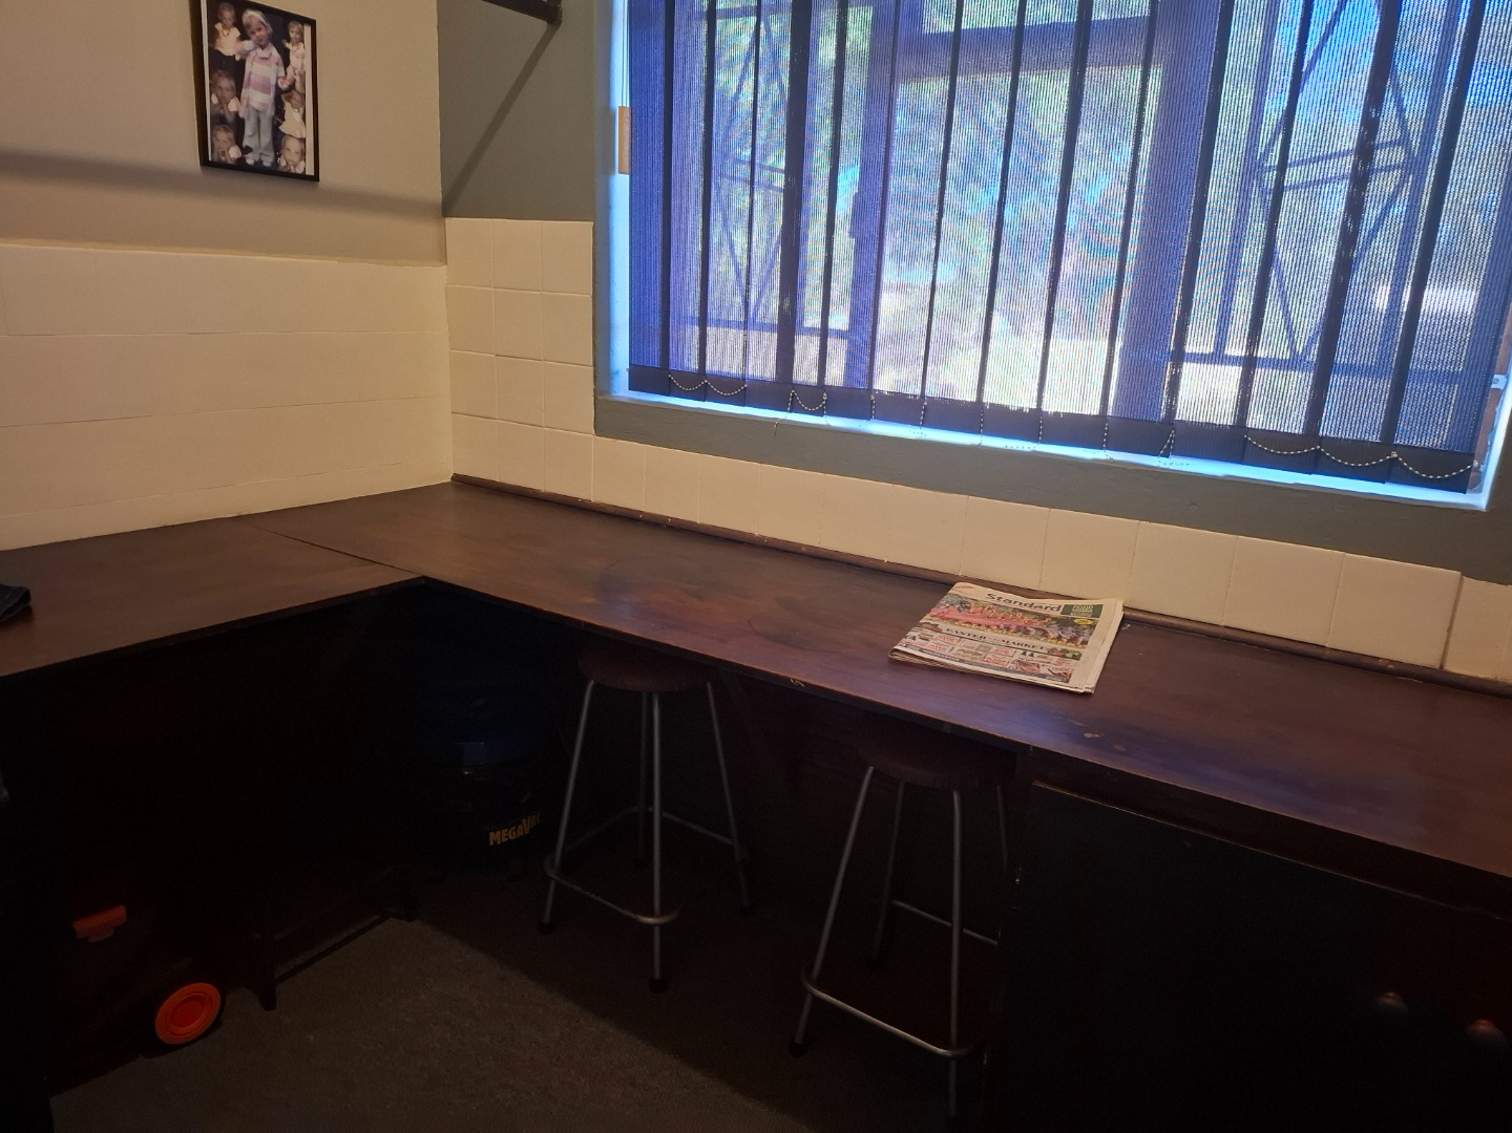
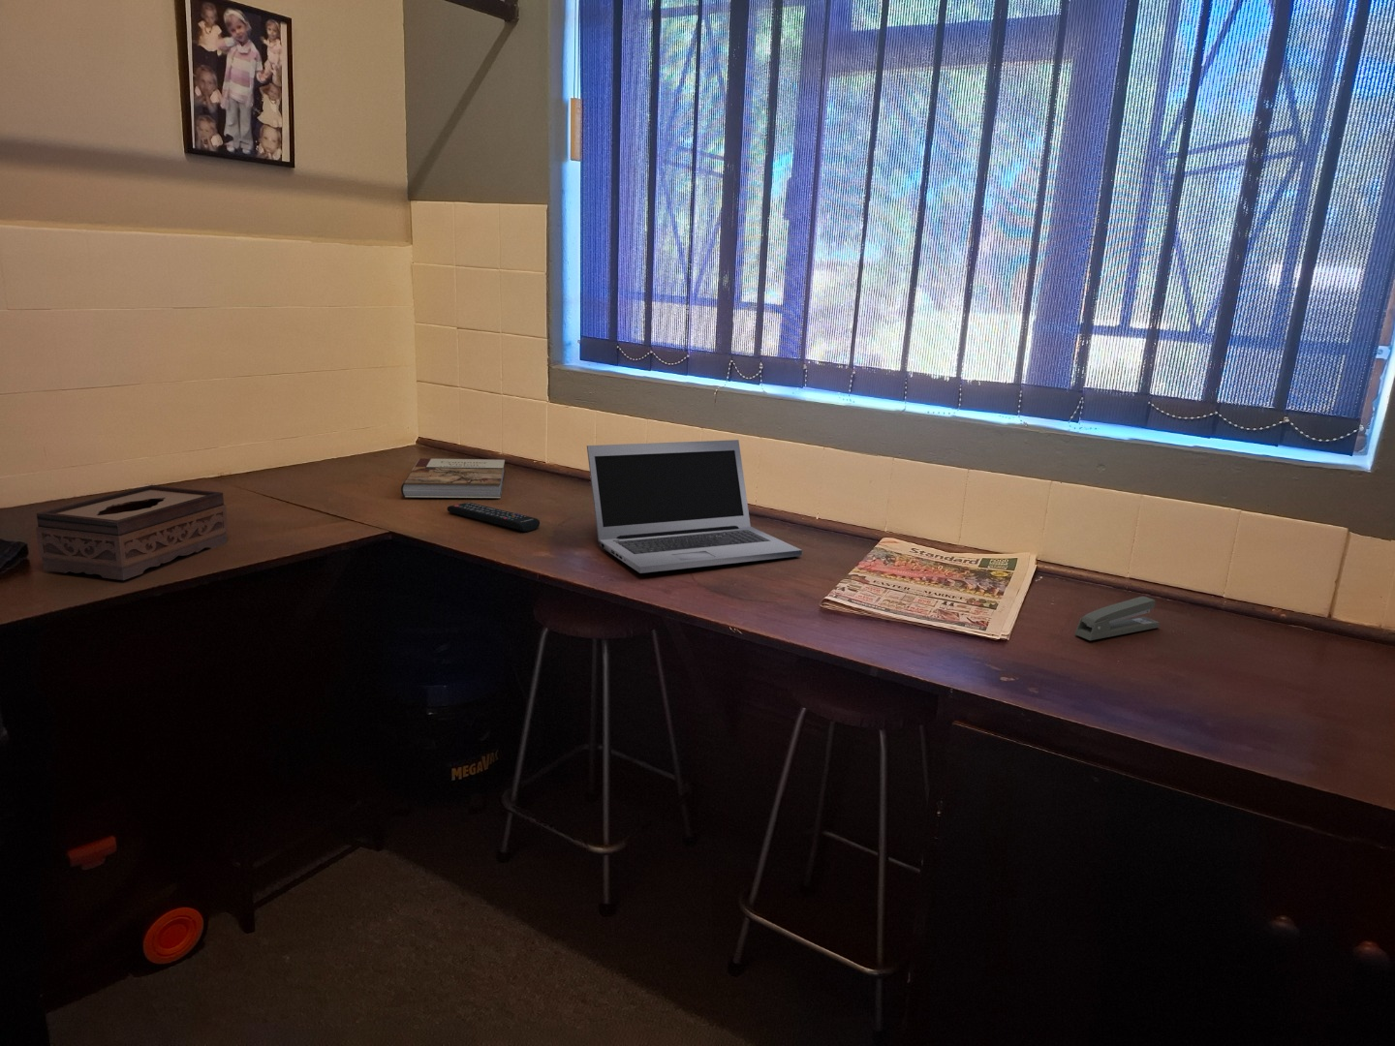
+ book (456, 477)
+ laptop (693, 501)
+ tissue box (137, 528)
+ remote control (492, 516)
+ stapler (1120, 616)
